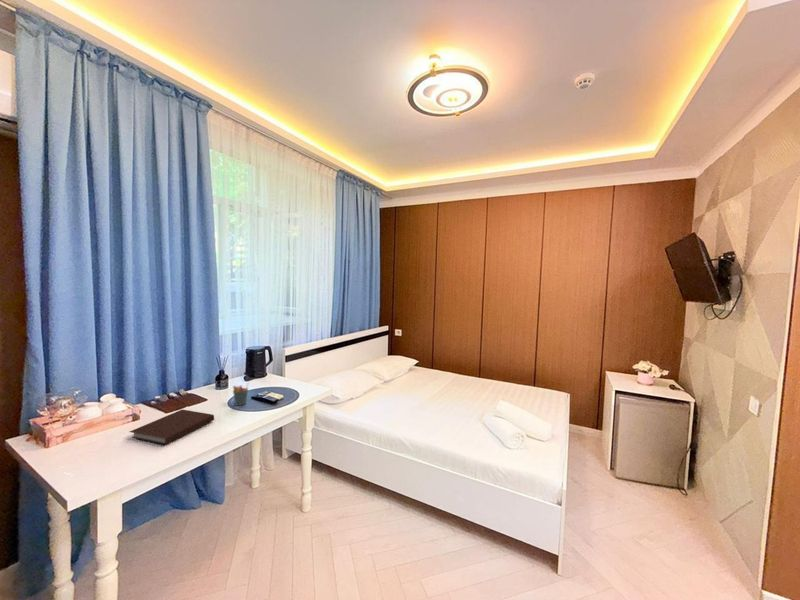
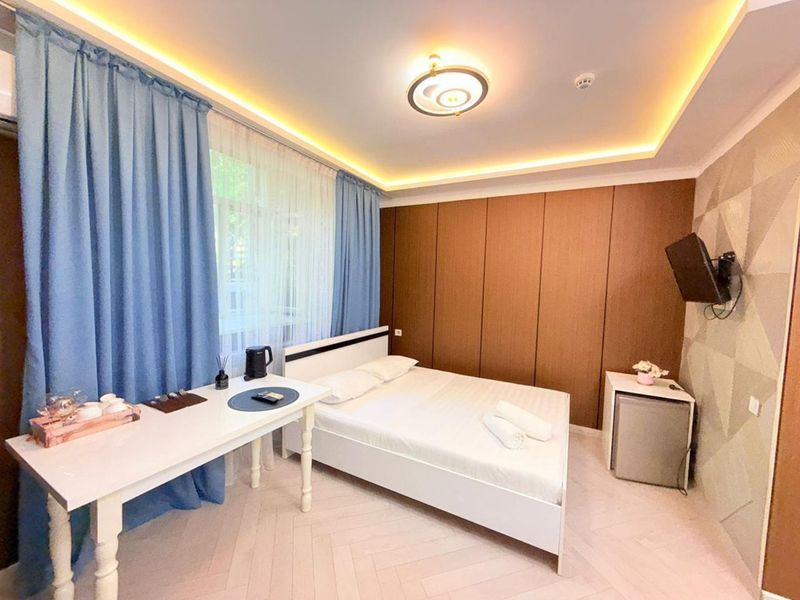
- pen holder (240, 393)
- notebook (174, 425)
